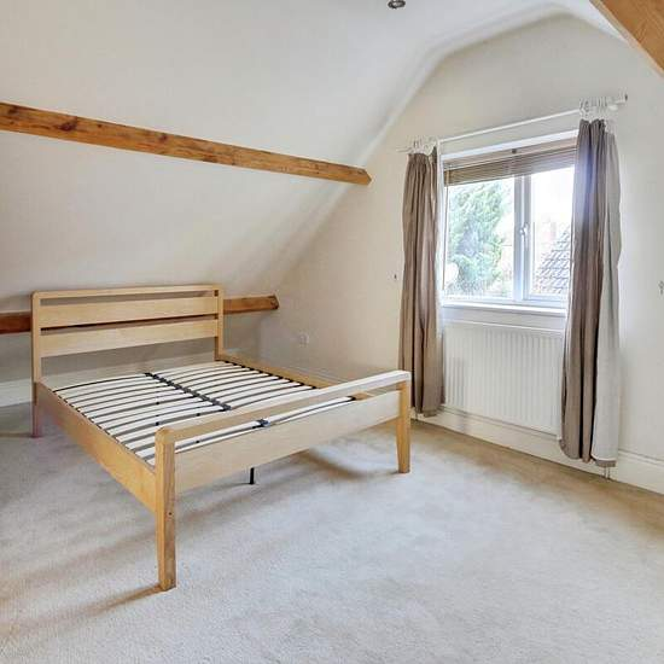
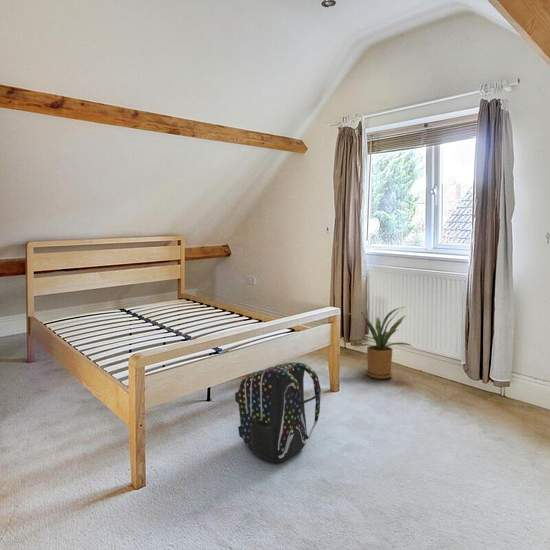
+ house plant (380, 339)
+ backpack (277, 407)
